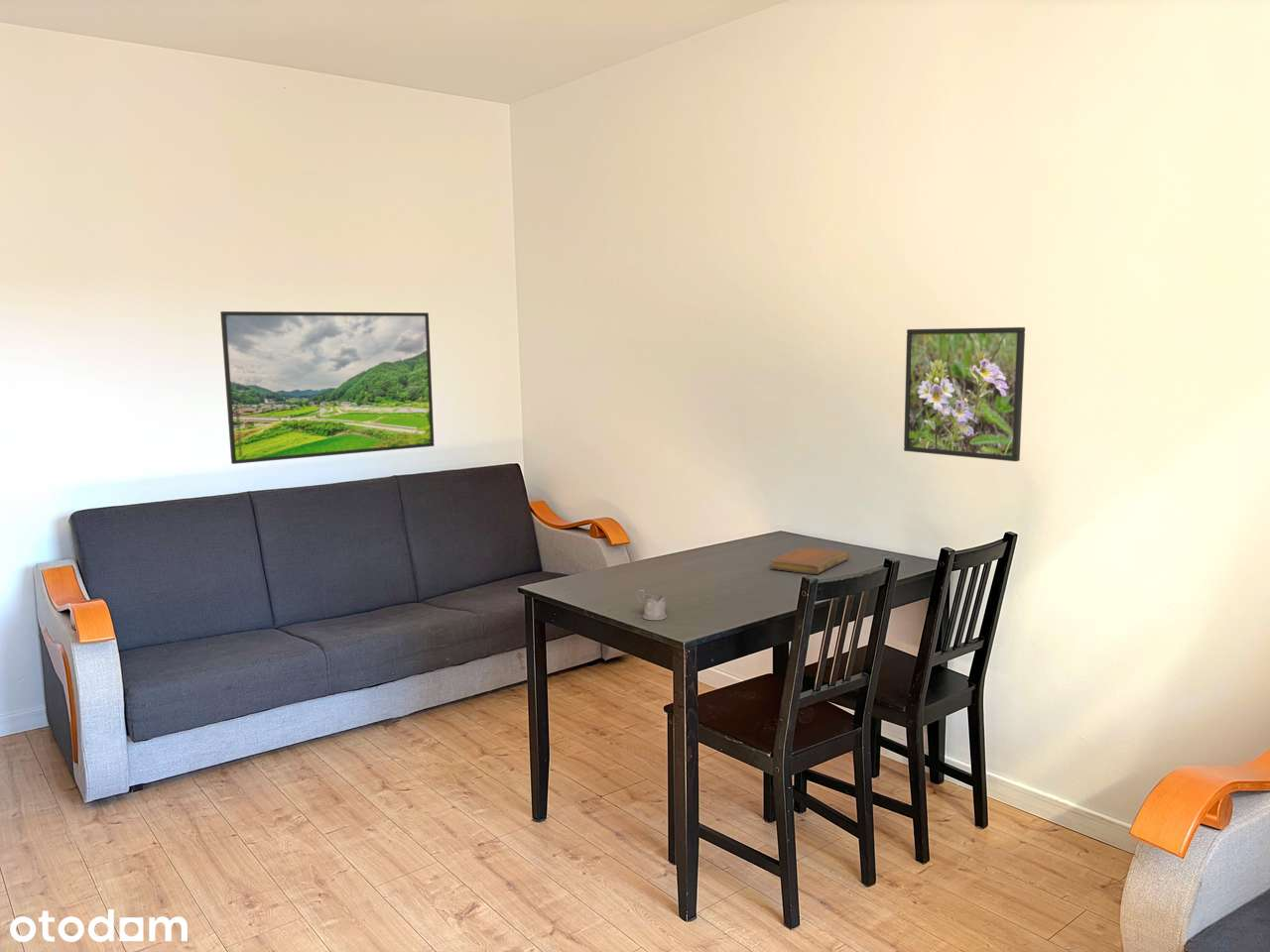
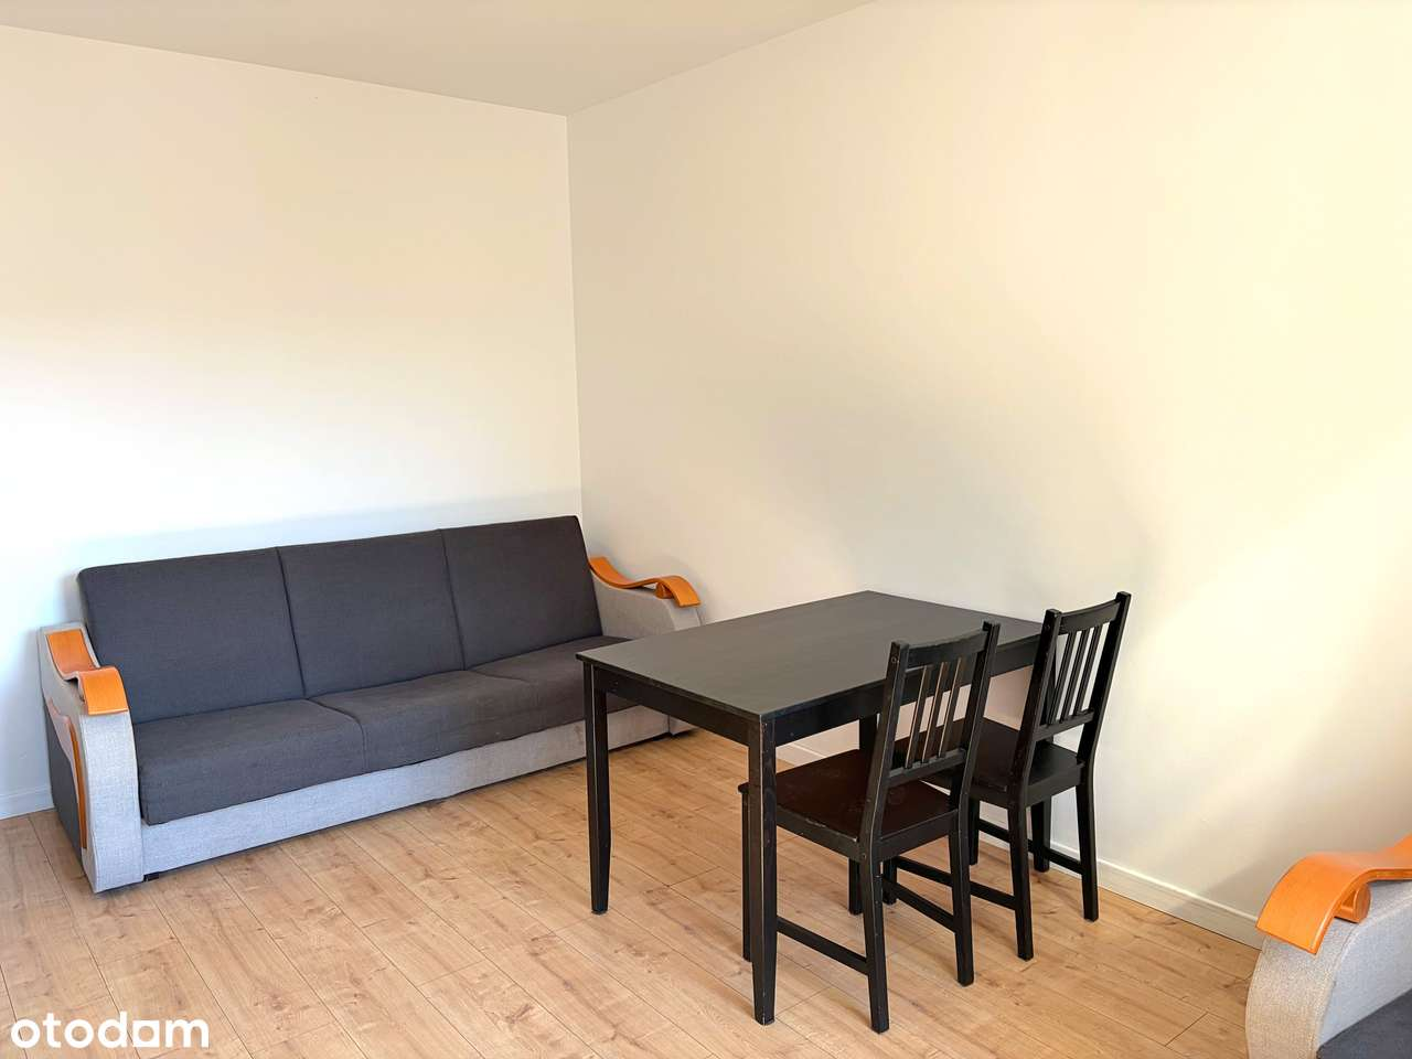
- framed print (960, 392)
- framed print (335, 384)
- notebook (810, 559)
- tea glass holder (652, 599)
